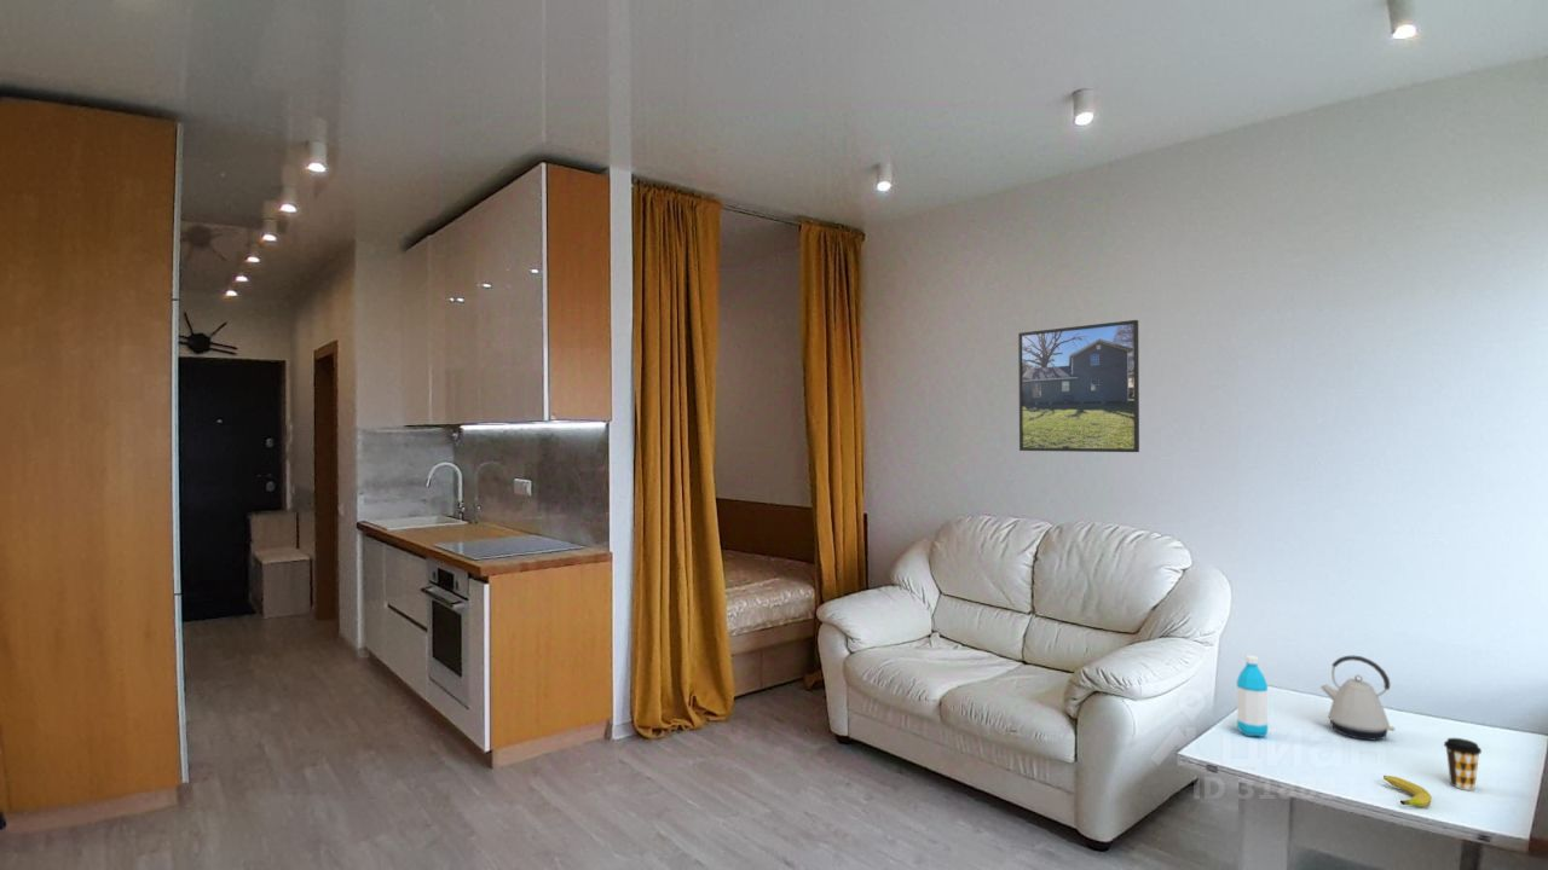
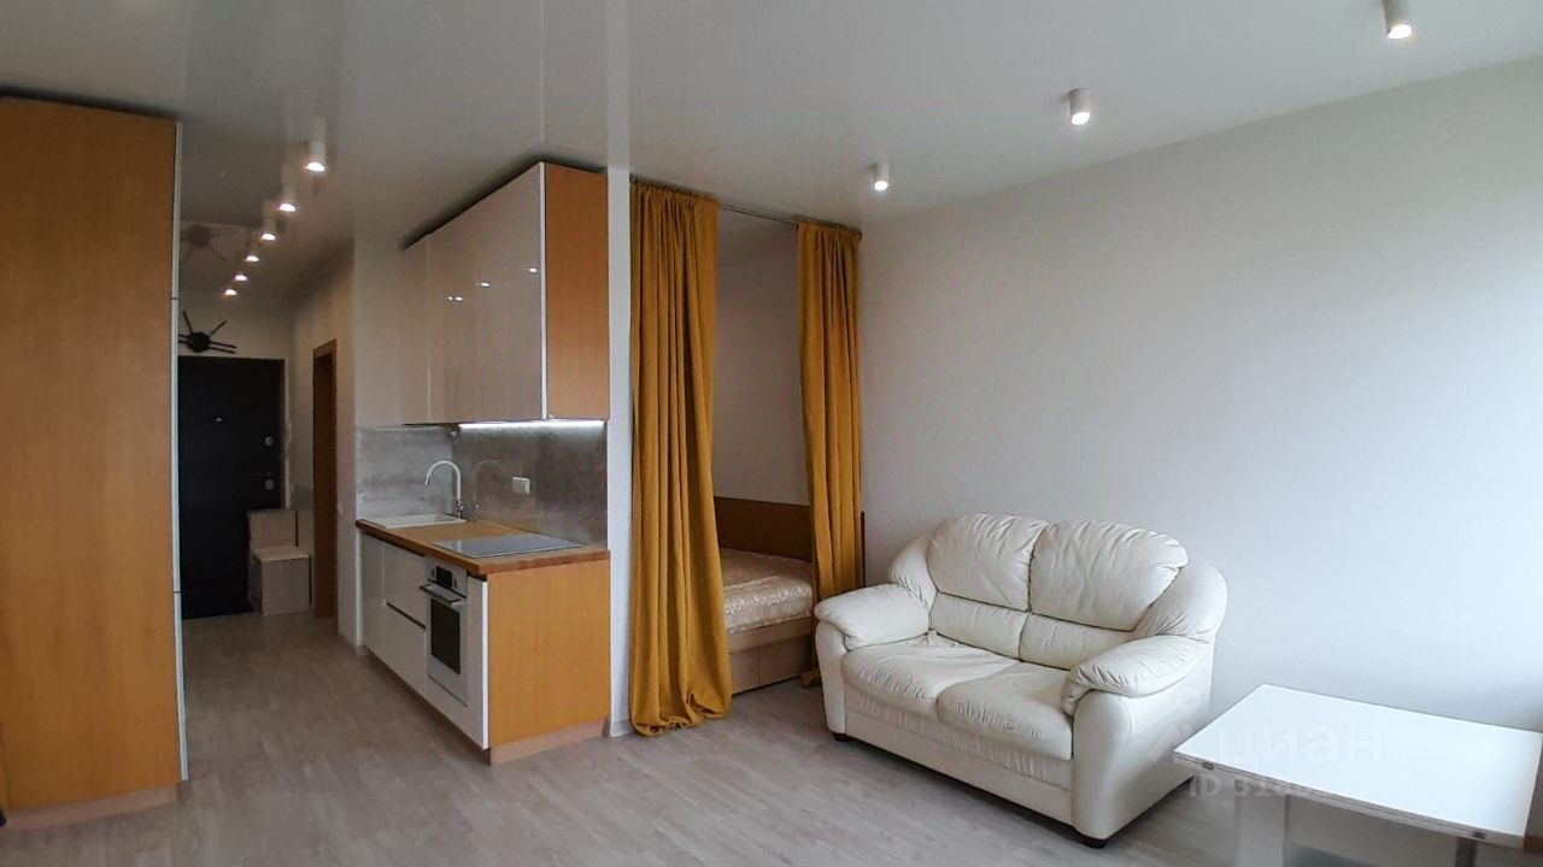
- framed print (1075, 389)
- coffee cup (1462, 764)
- fruit (1405, 790)
- kettle (1356, 694)
- water bottle (1252, 695)
